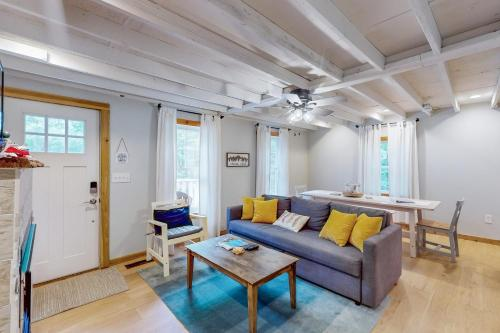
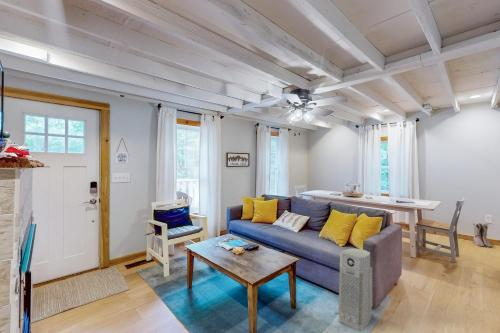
+ air purifier (356, 285)
+ boots (482, 234)
